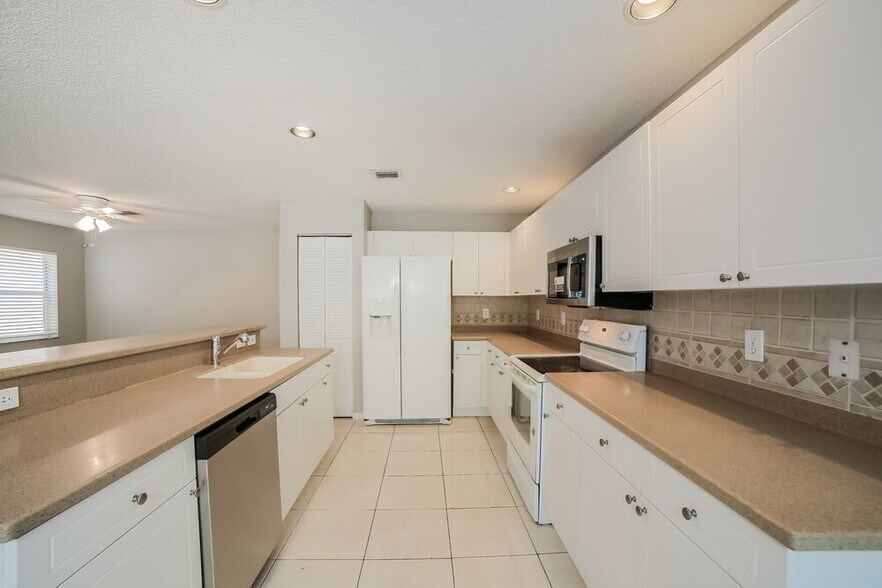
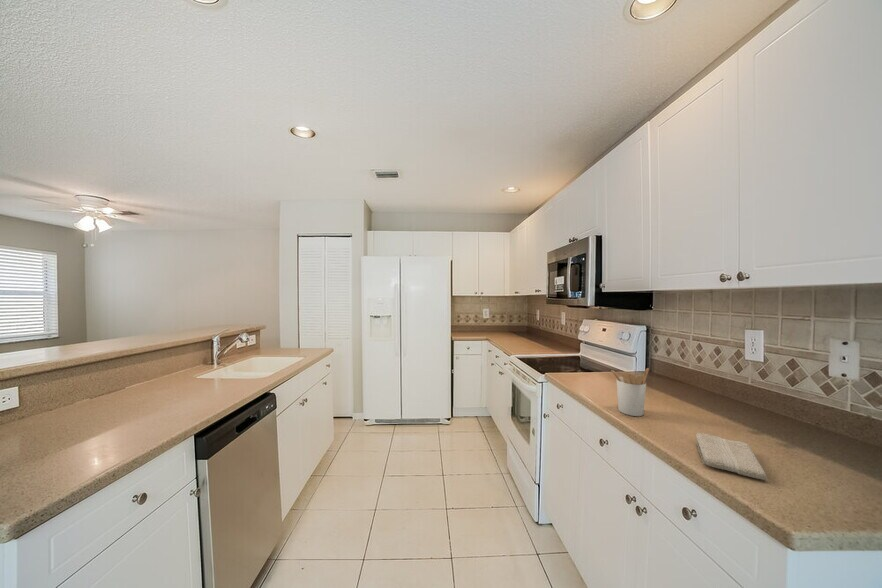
+ washcloth (726, 452)
+ utensil holder (631, 390)
